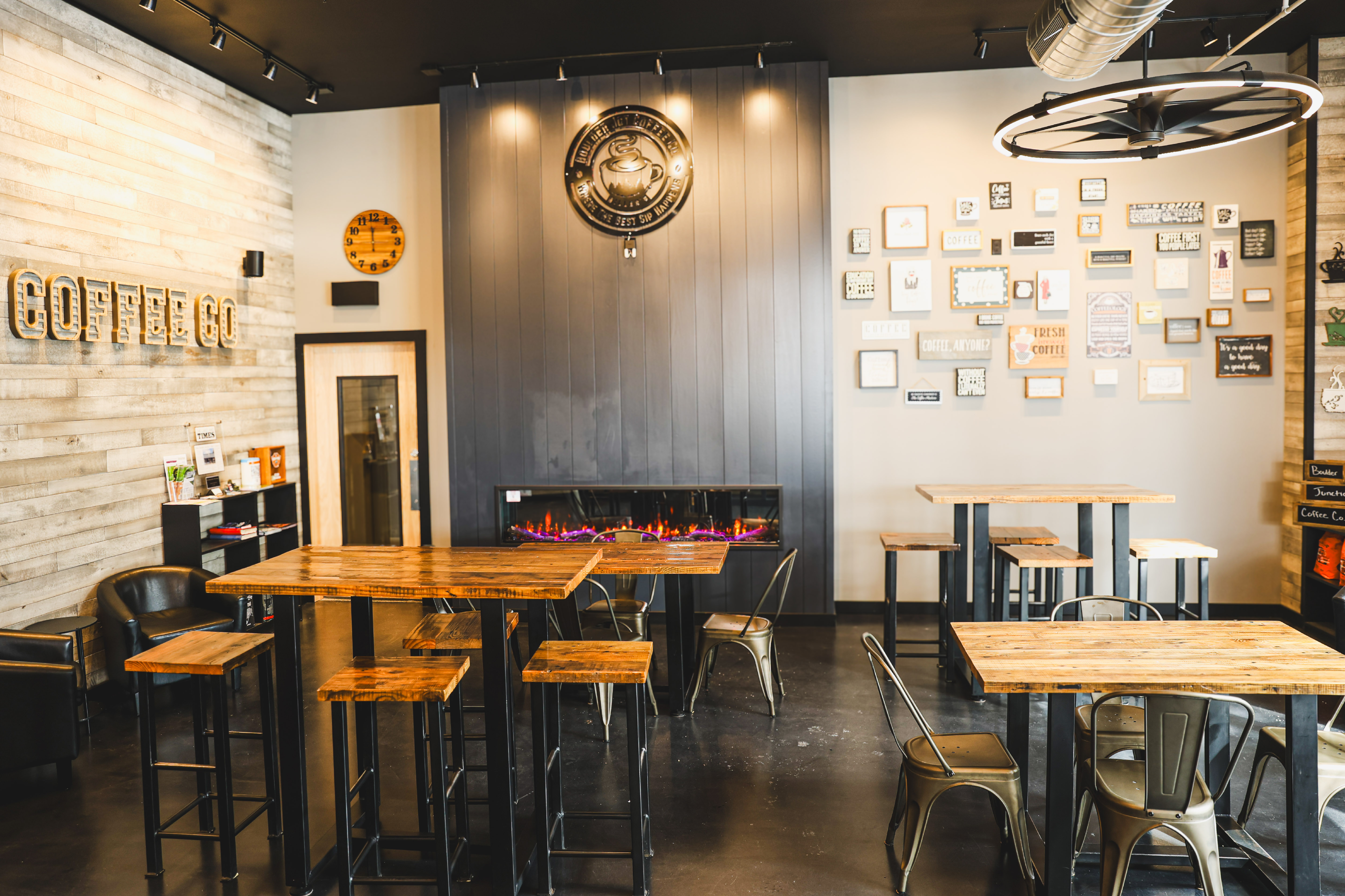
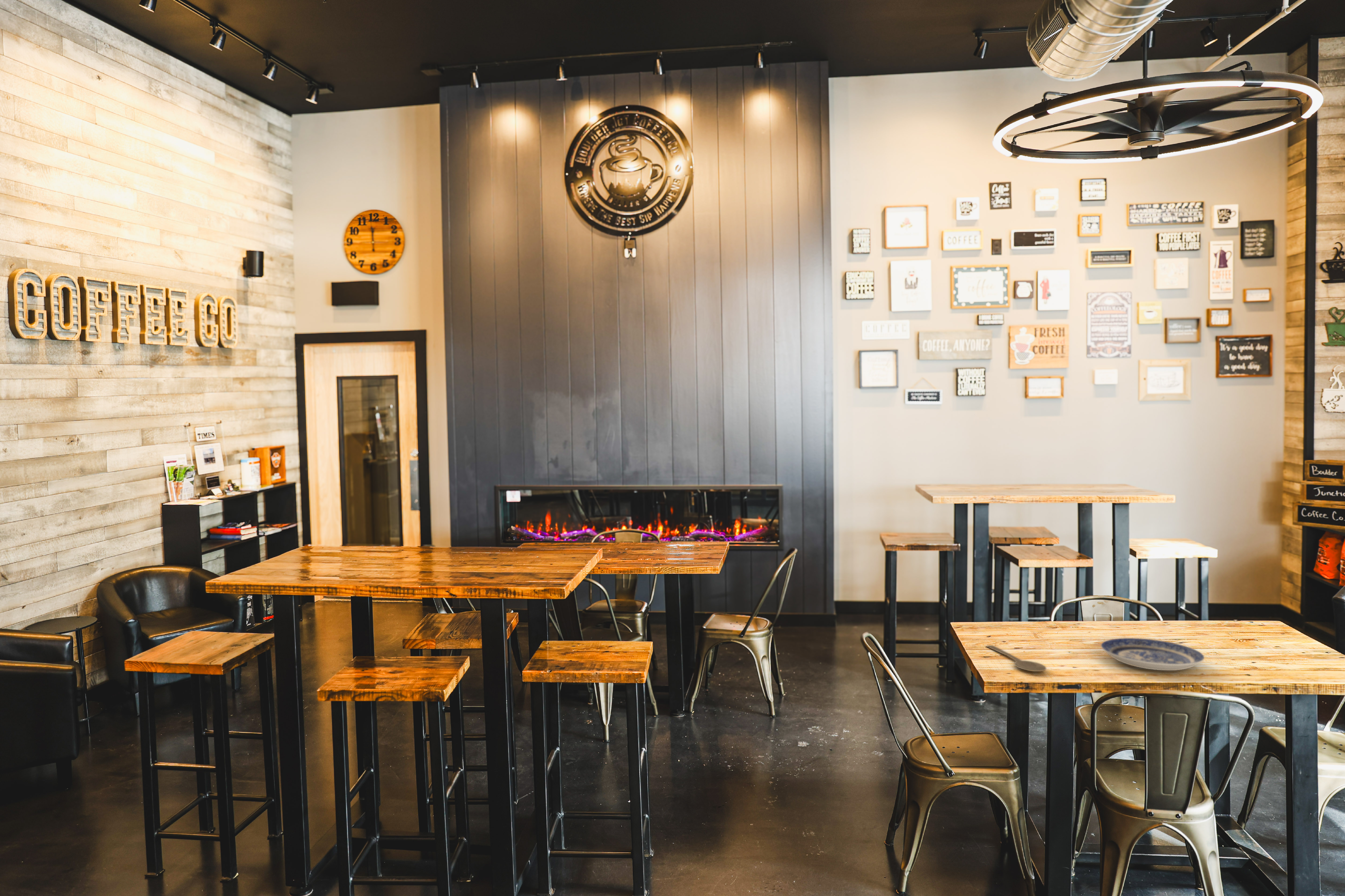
+ plate (1151, 656)
+ wooden spoon (1013, 657)
